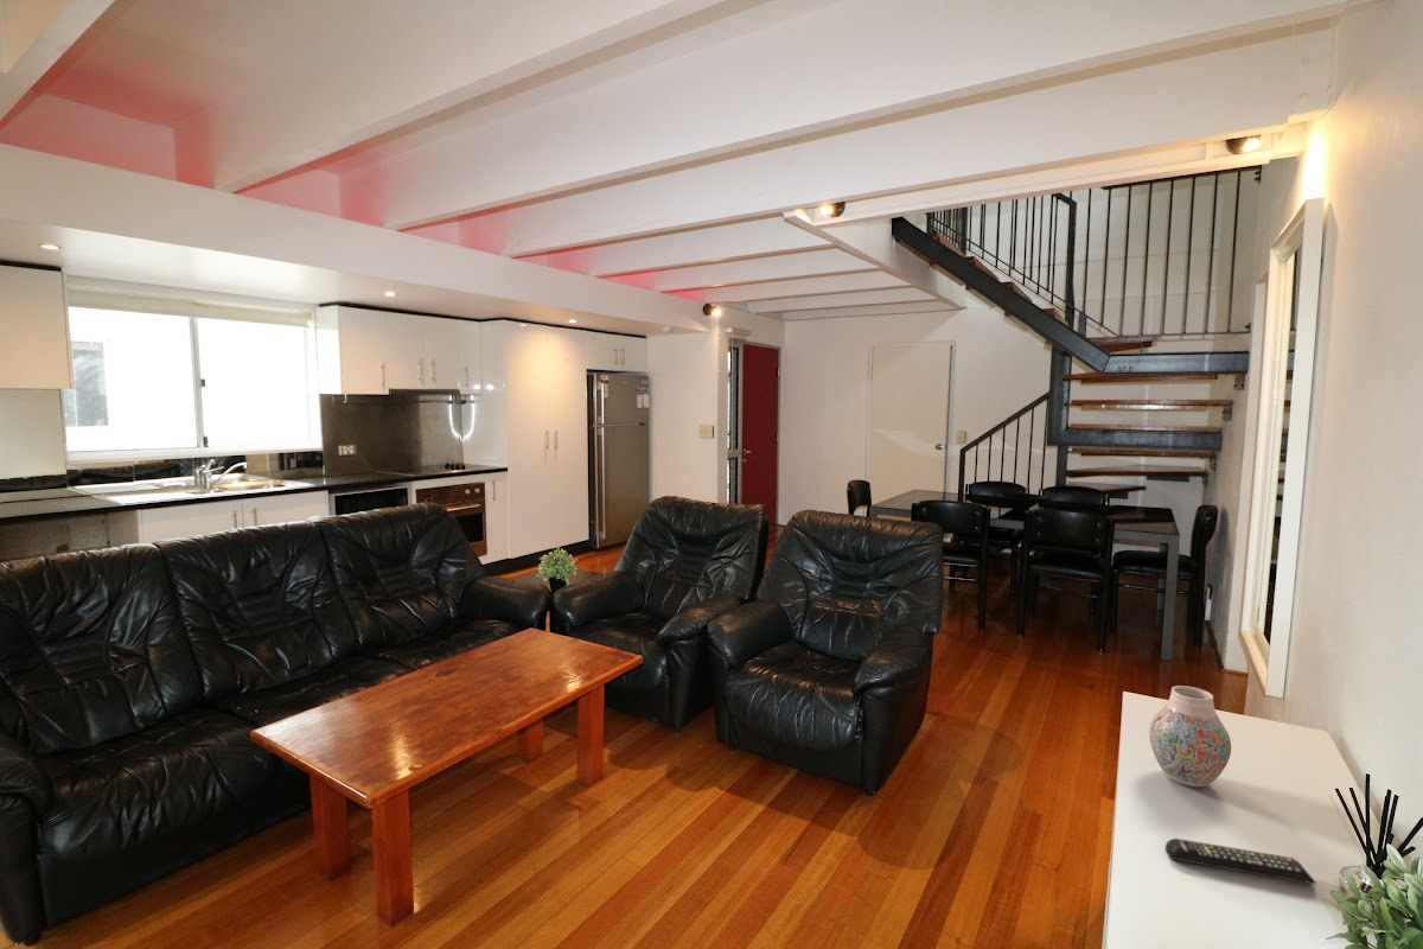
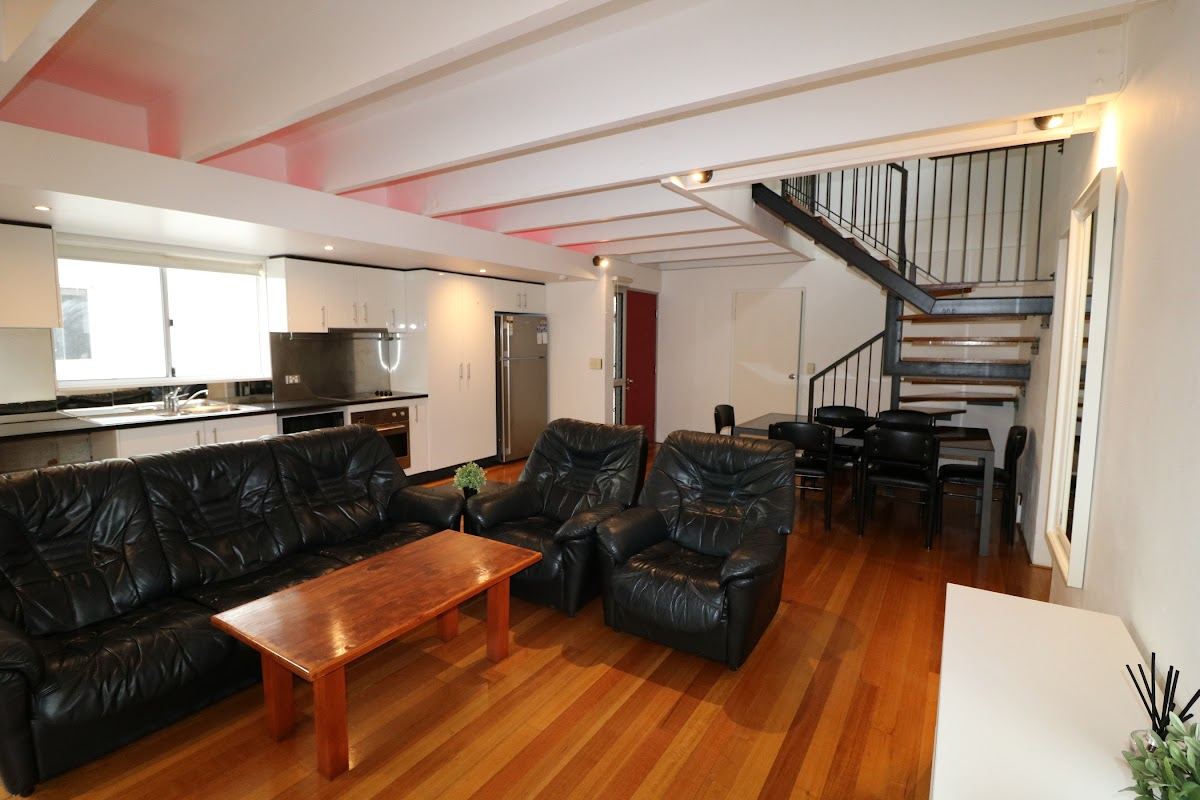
- remote control (1237, 860)
- vase (1188, 735)
